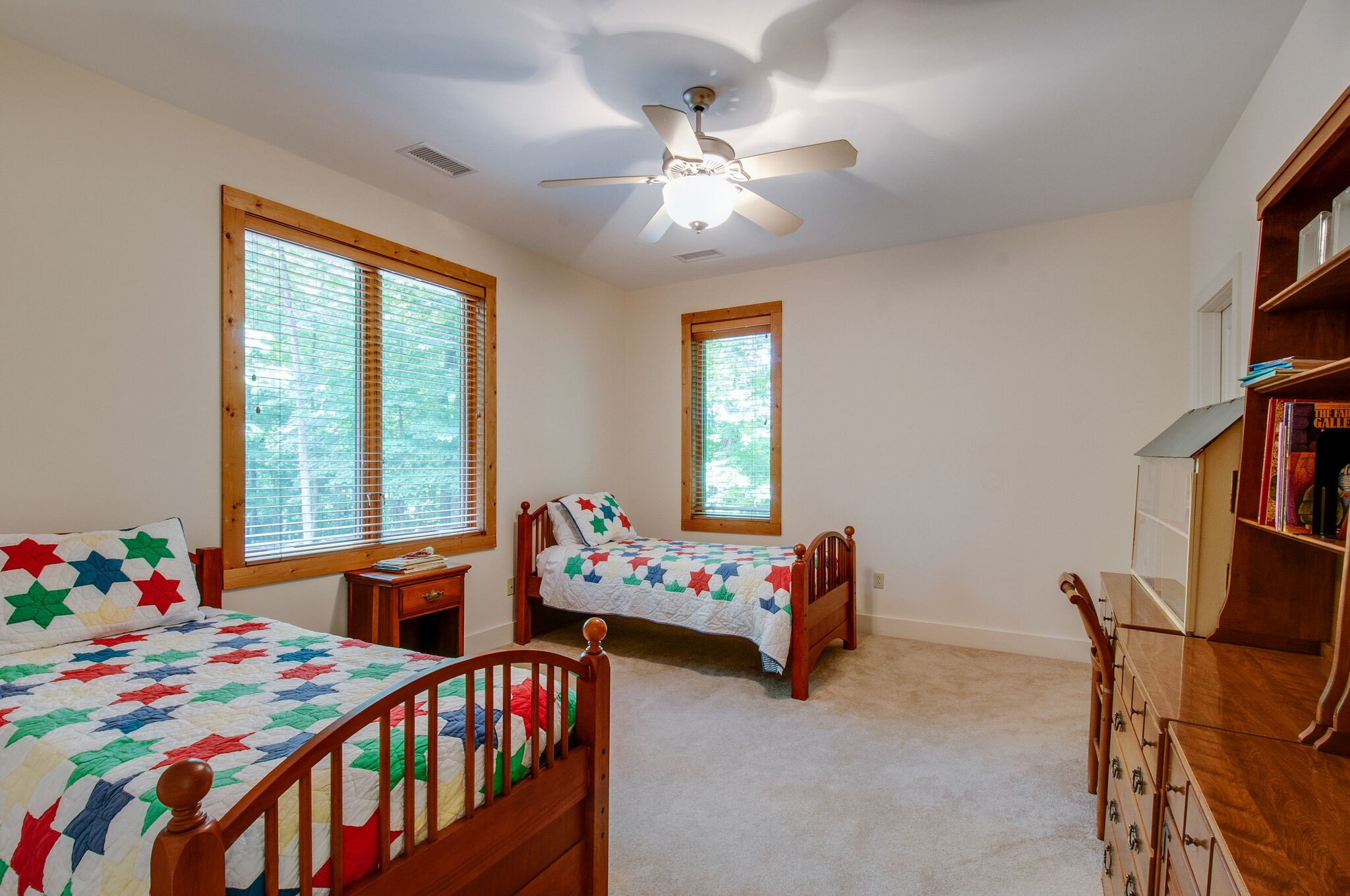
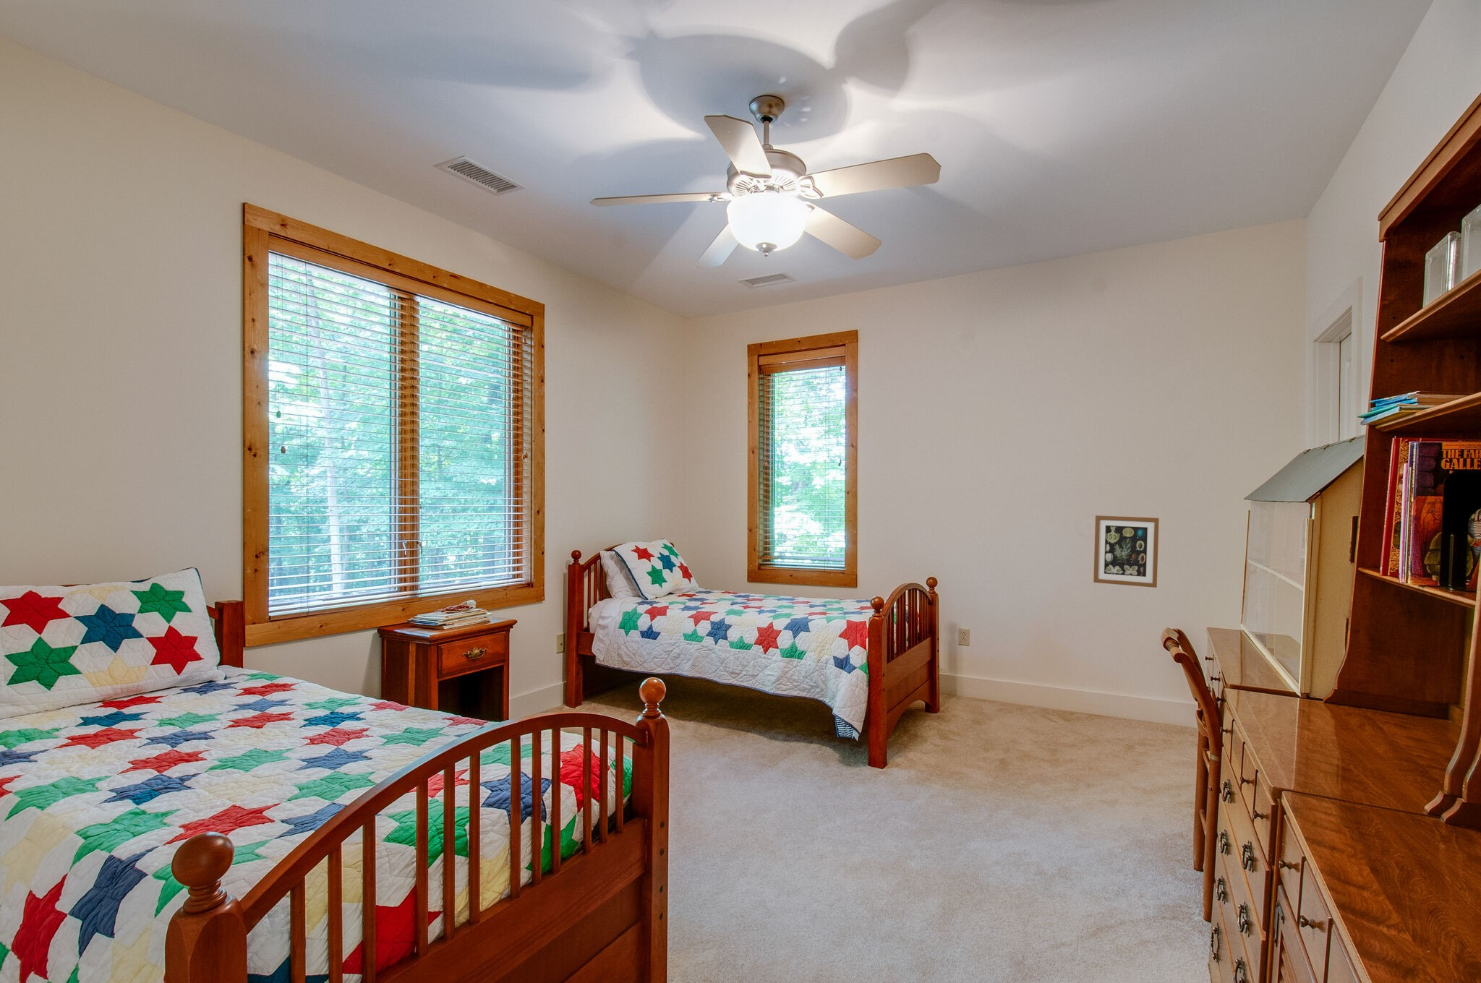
+ wall art (1126, 551)
